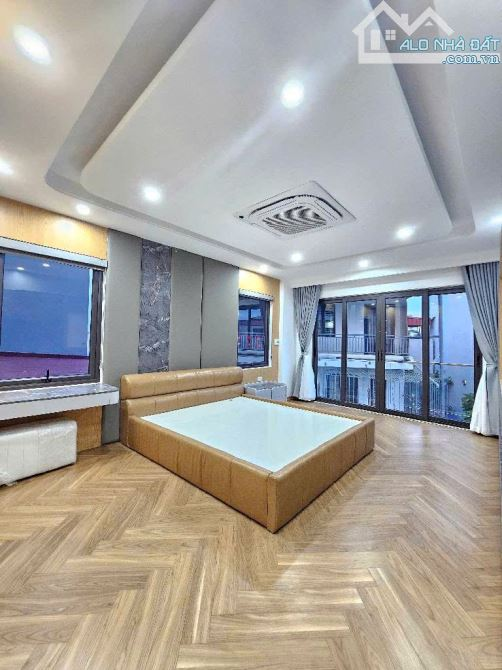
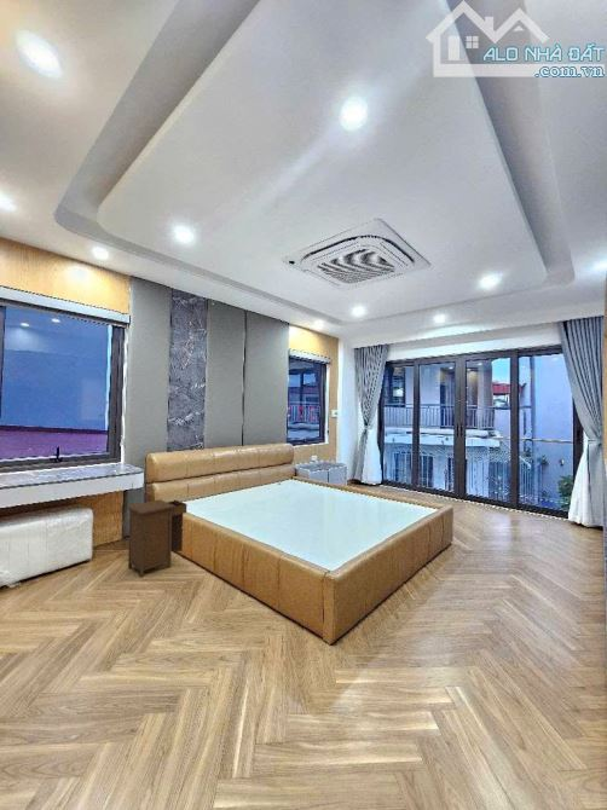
+ nightstand (157, 534)
